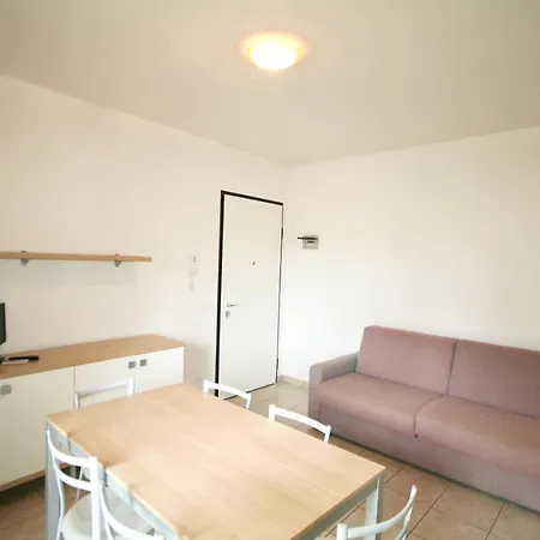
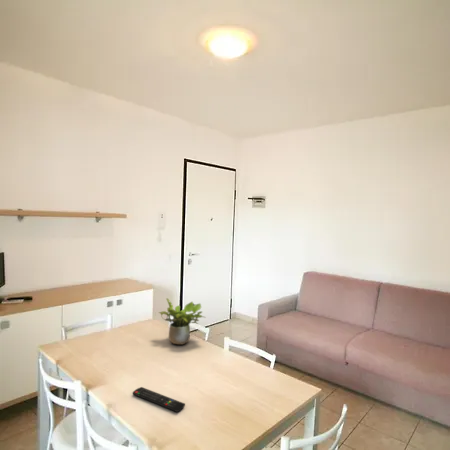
+ remote control (157, 399)
+ potted plant (182, 321)
